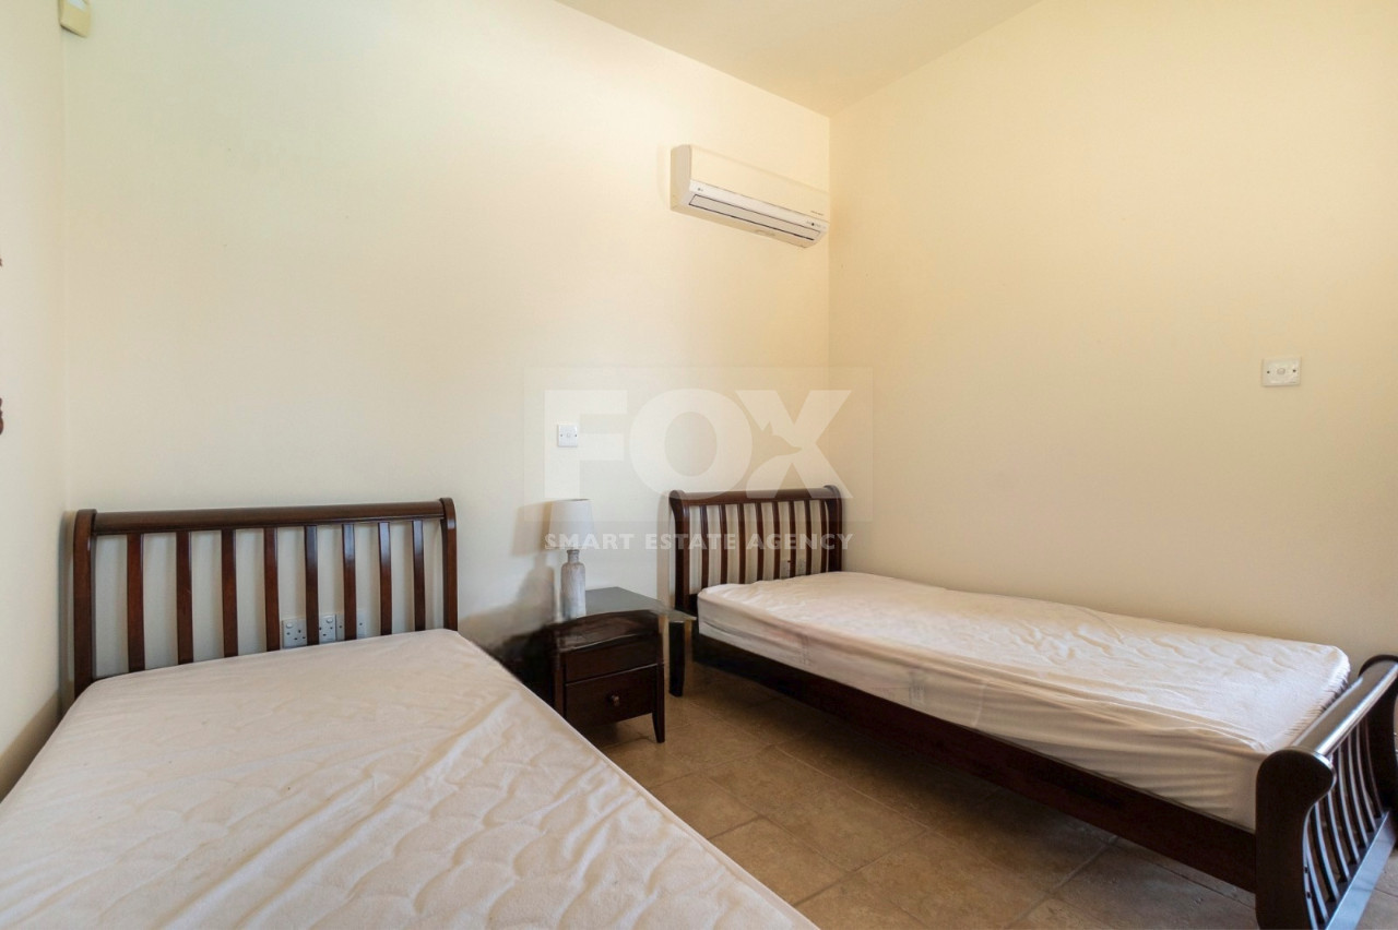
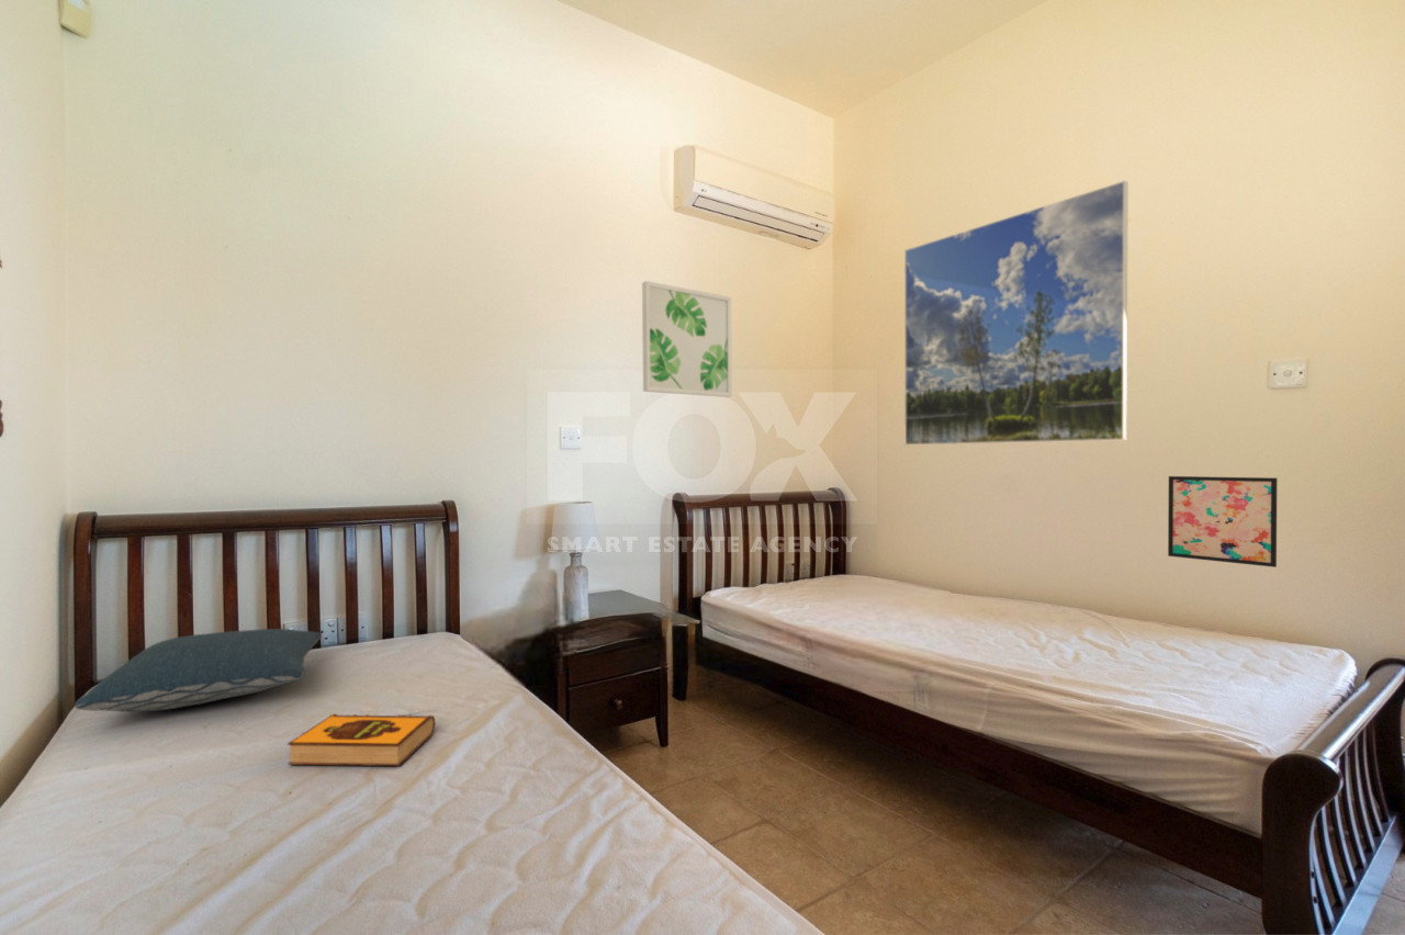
+ wall art (688, 341)
+ wall art (1219, 519)
+ pillow (218, 666)
+ hardback book (366, 736)
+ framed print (1000, 331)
